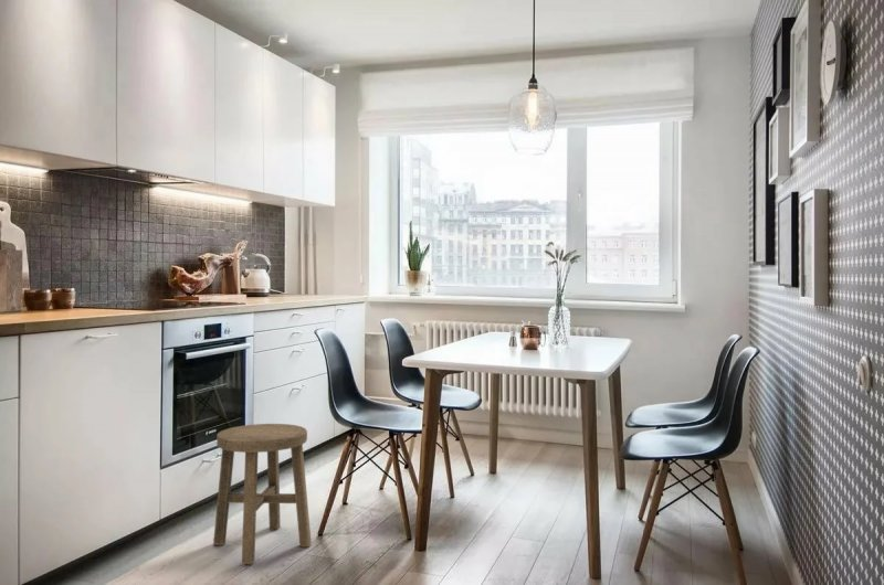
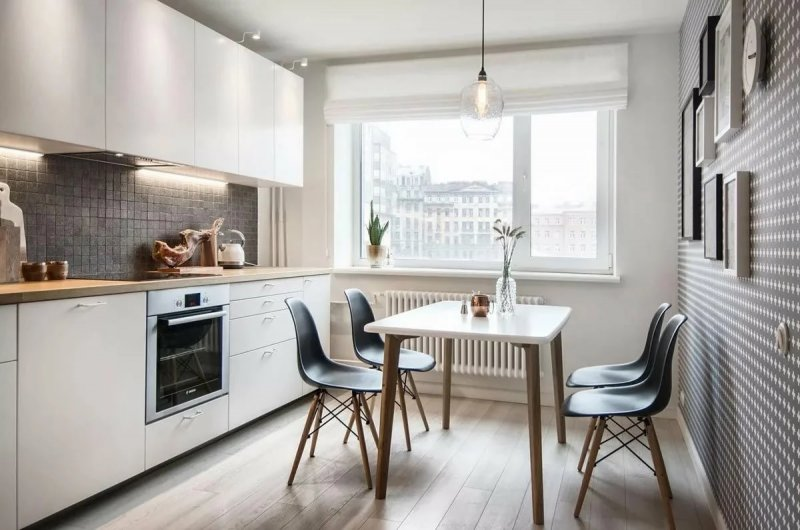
- stool (264, 490)
